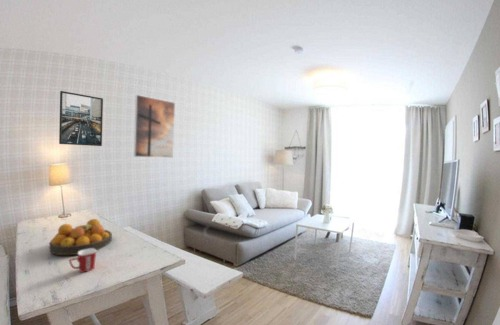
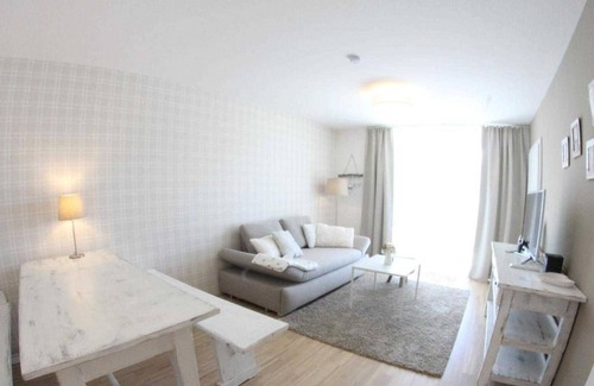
- mug (82, 261)
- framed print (155, 128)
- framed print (82, 120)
- fruit bowl (82, 233)
